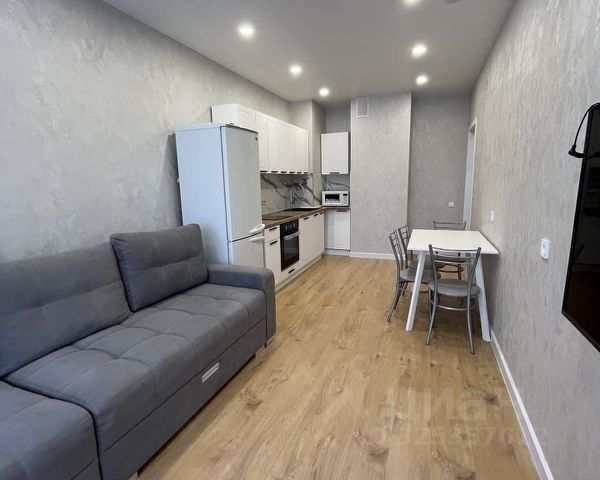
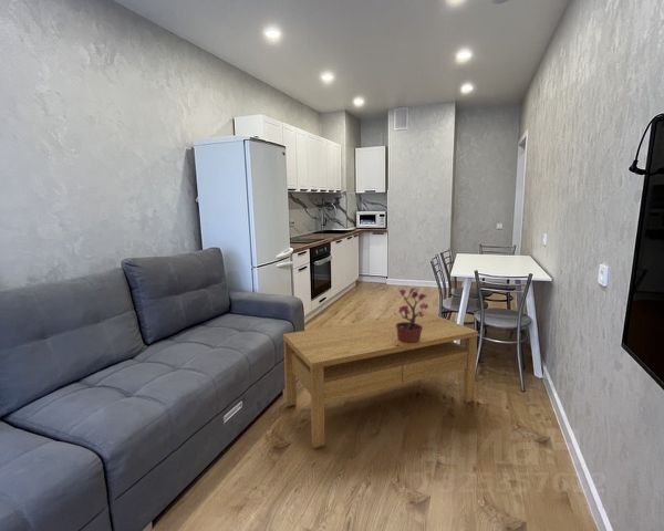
+ potted plant (406, 312)
+ coffee table (380, 367)
